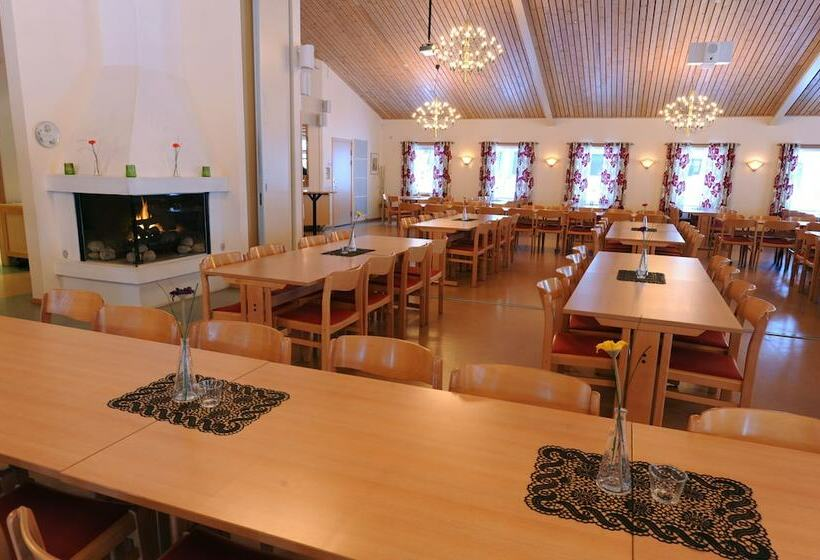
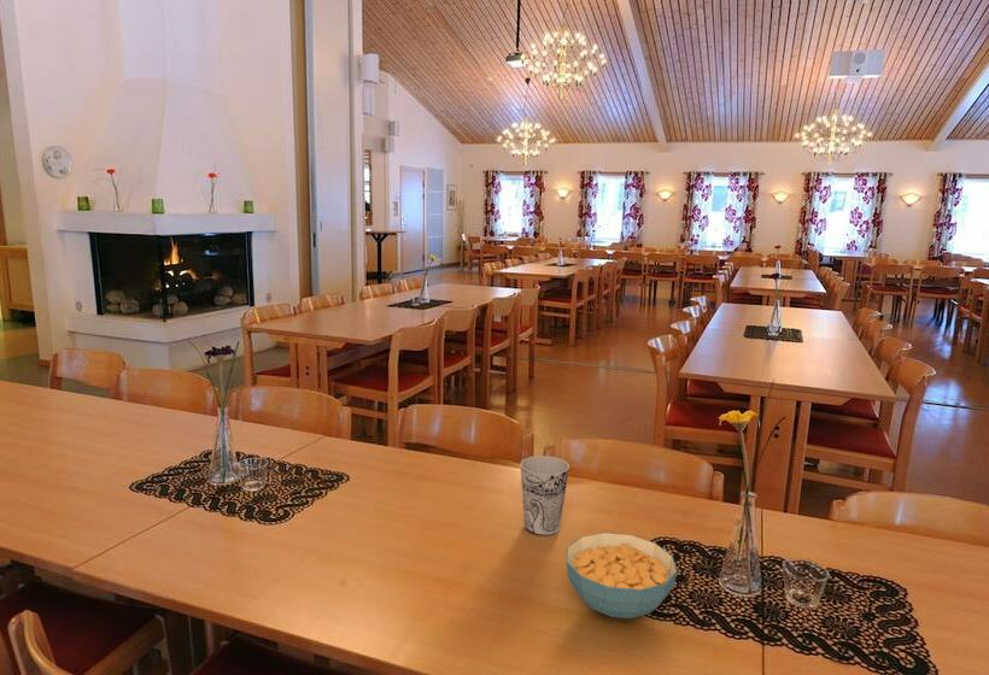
+ cereal bowl (618, 583)
+ cup (543, 495)
